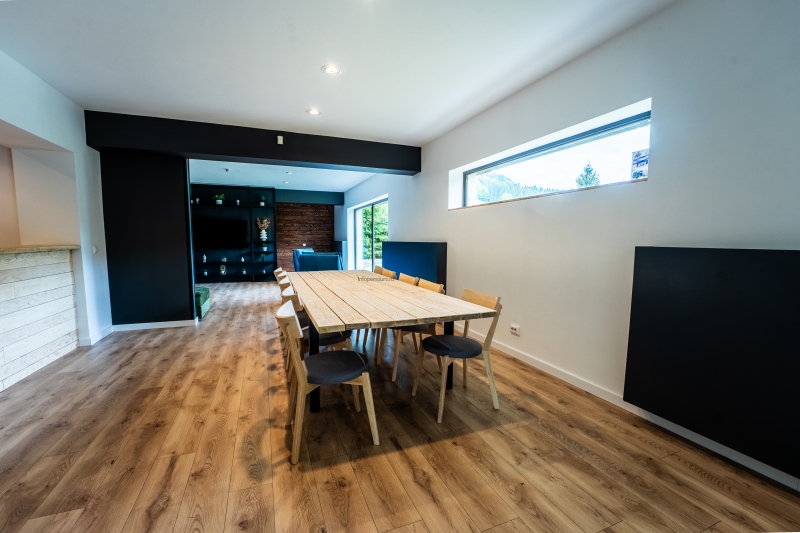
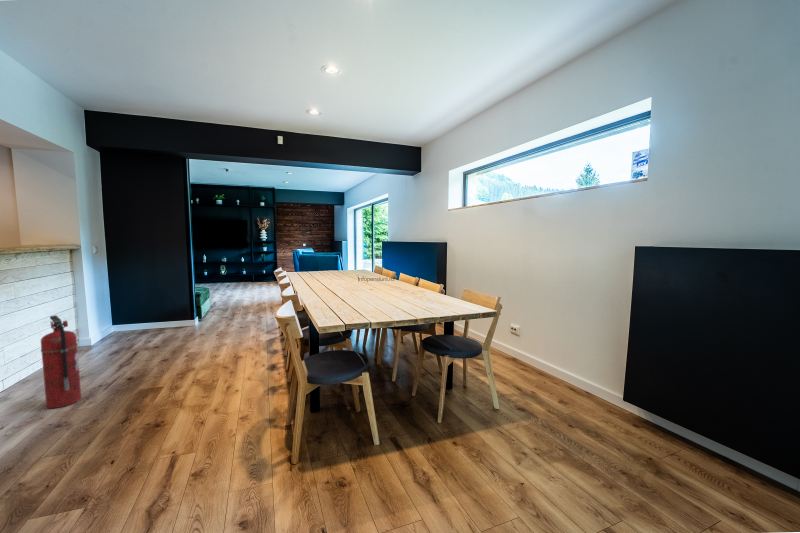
+ fire extinguisher (60, 360)
